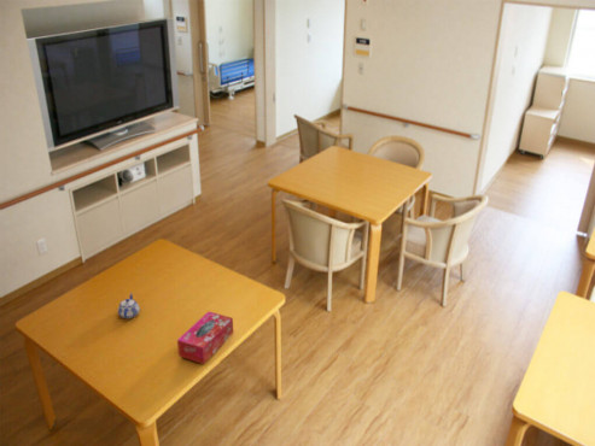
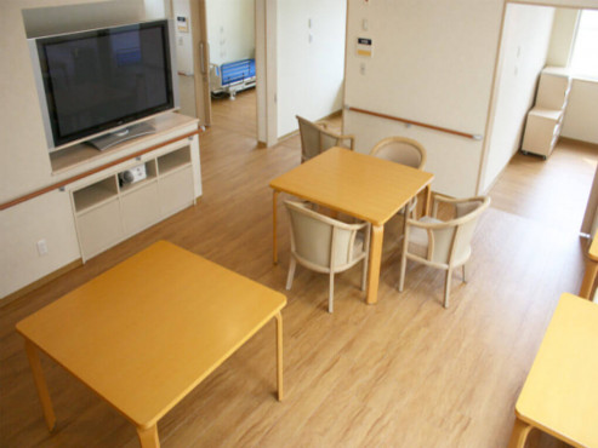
- teapot (128, 305)
- tissue box (206, 336)
